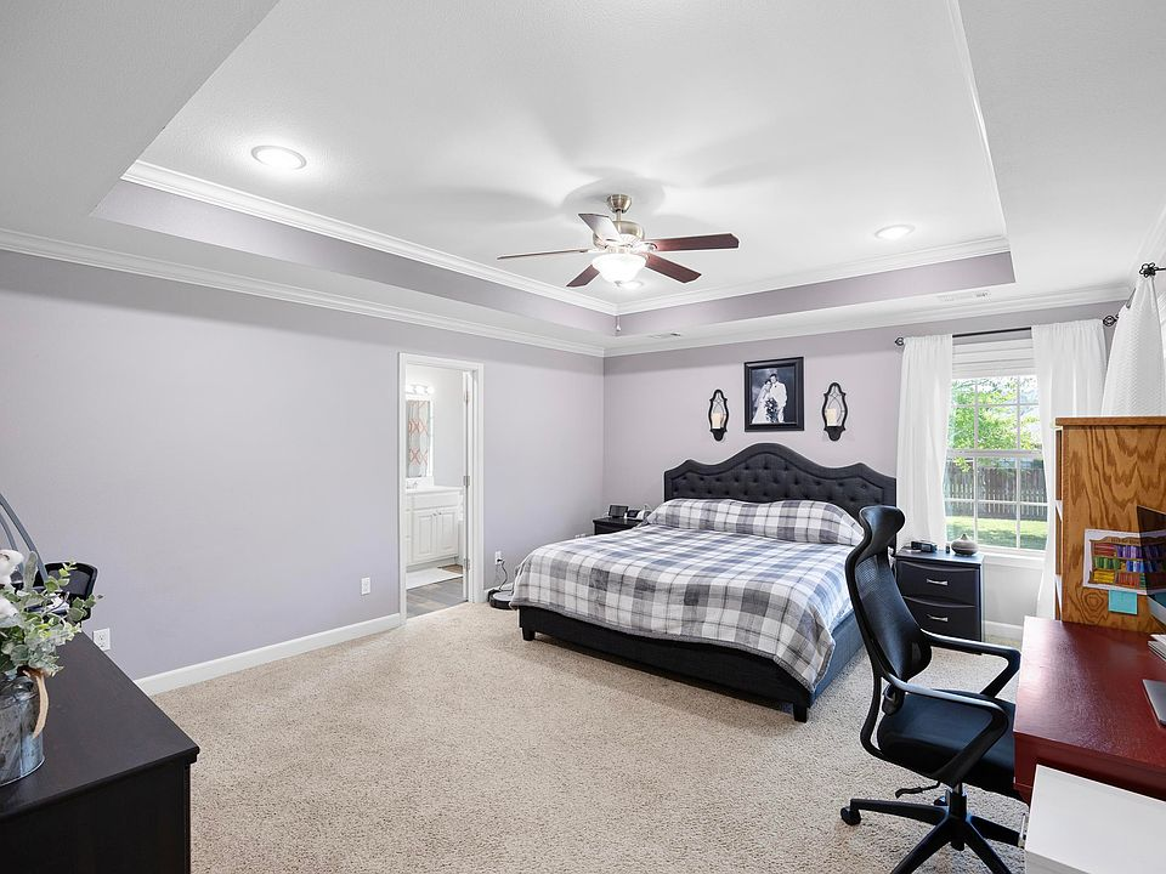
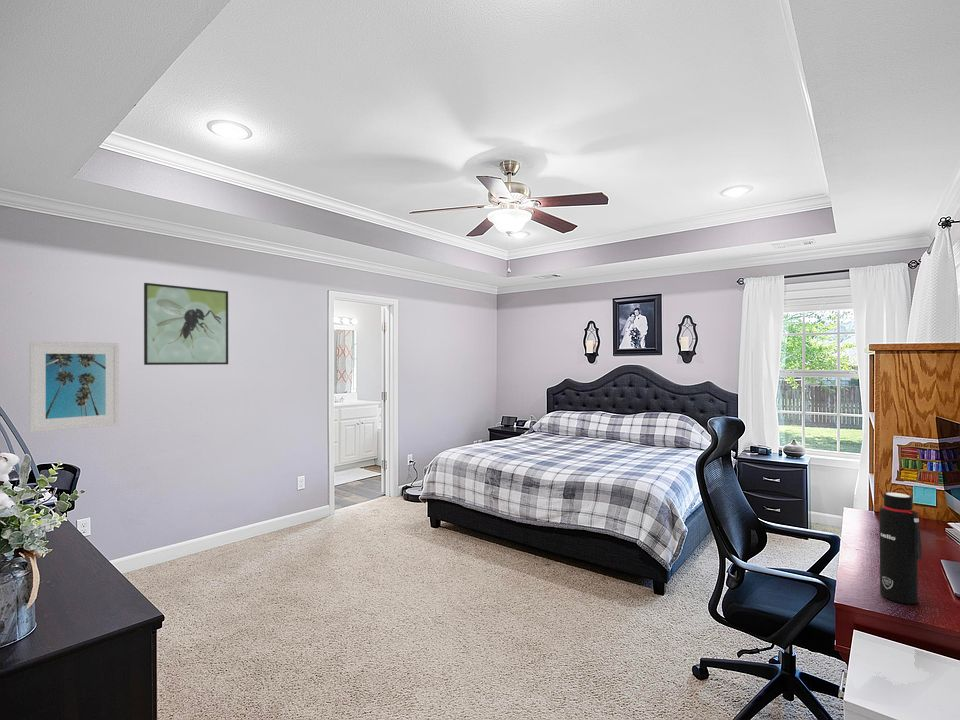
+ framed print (188, 325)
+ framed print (76, 385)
+ water bottle (901, 547)
